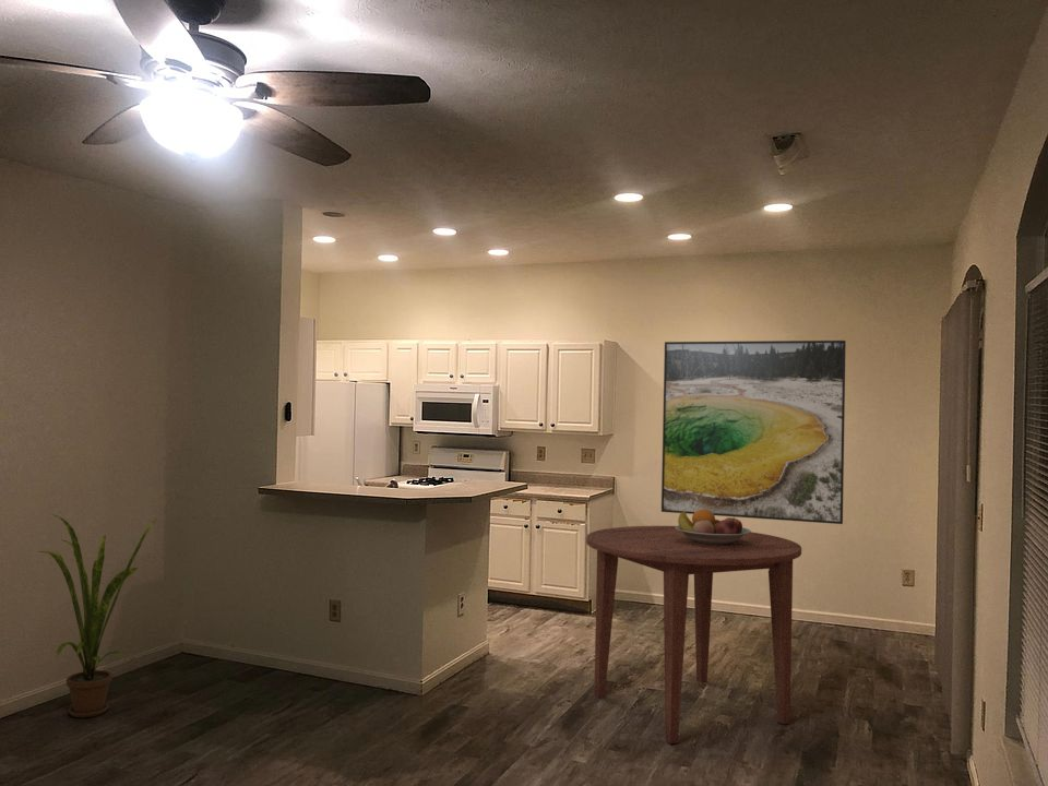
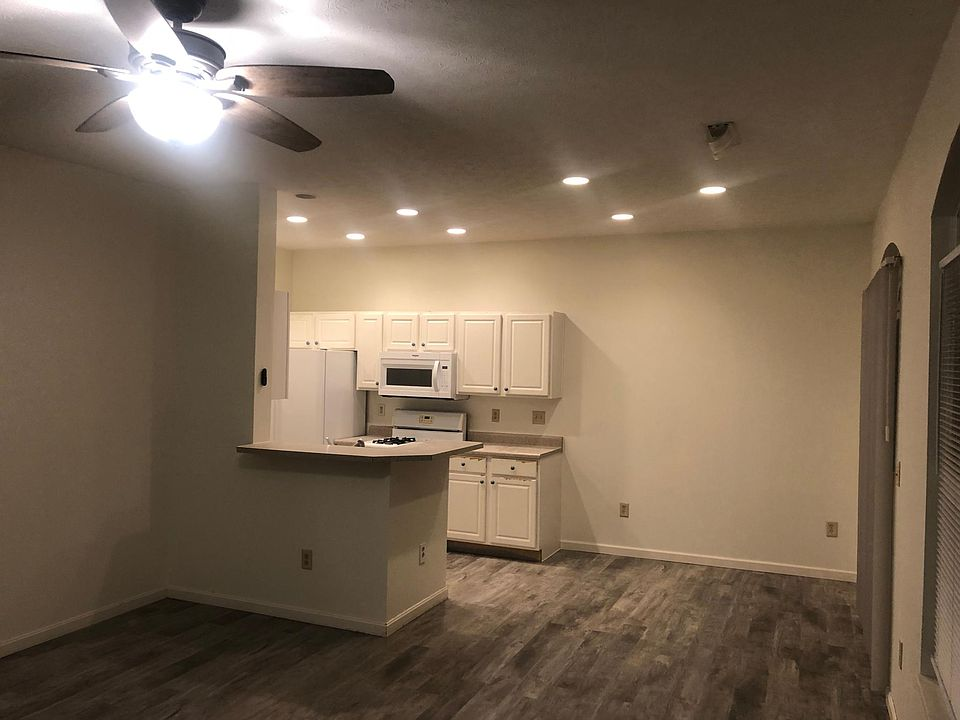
- house plant (80, 615)
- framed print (750, 429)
- dining table (684, 623)
- fruit bowl (713, 525)
